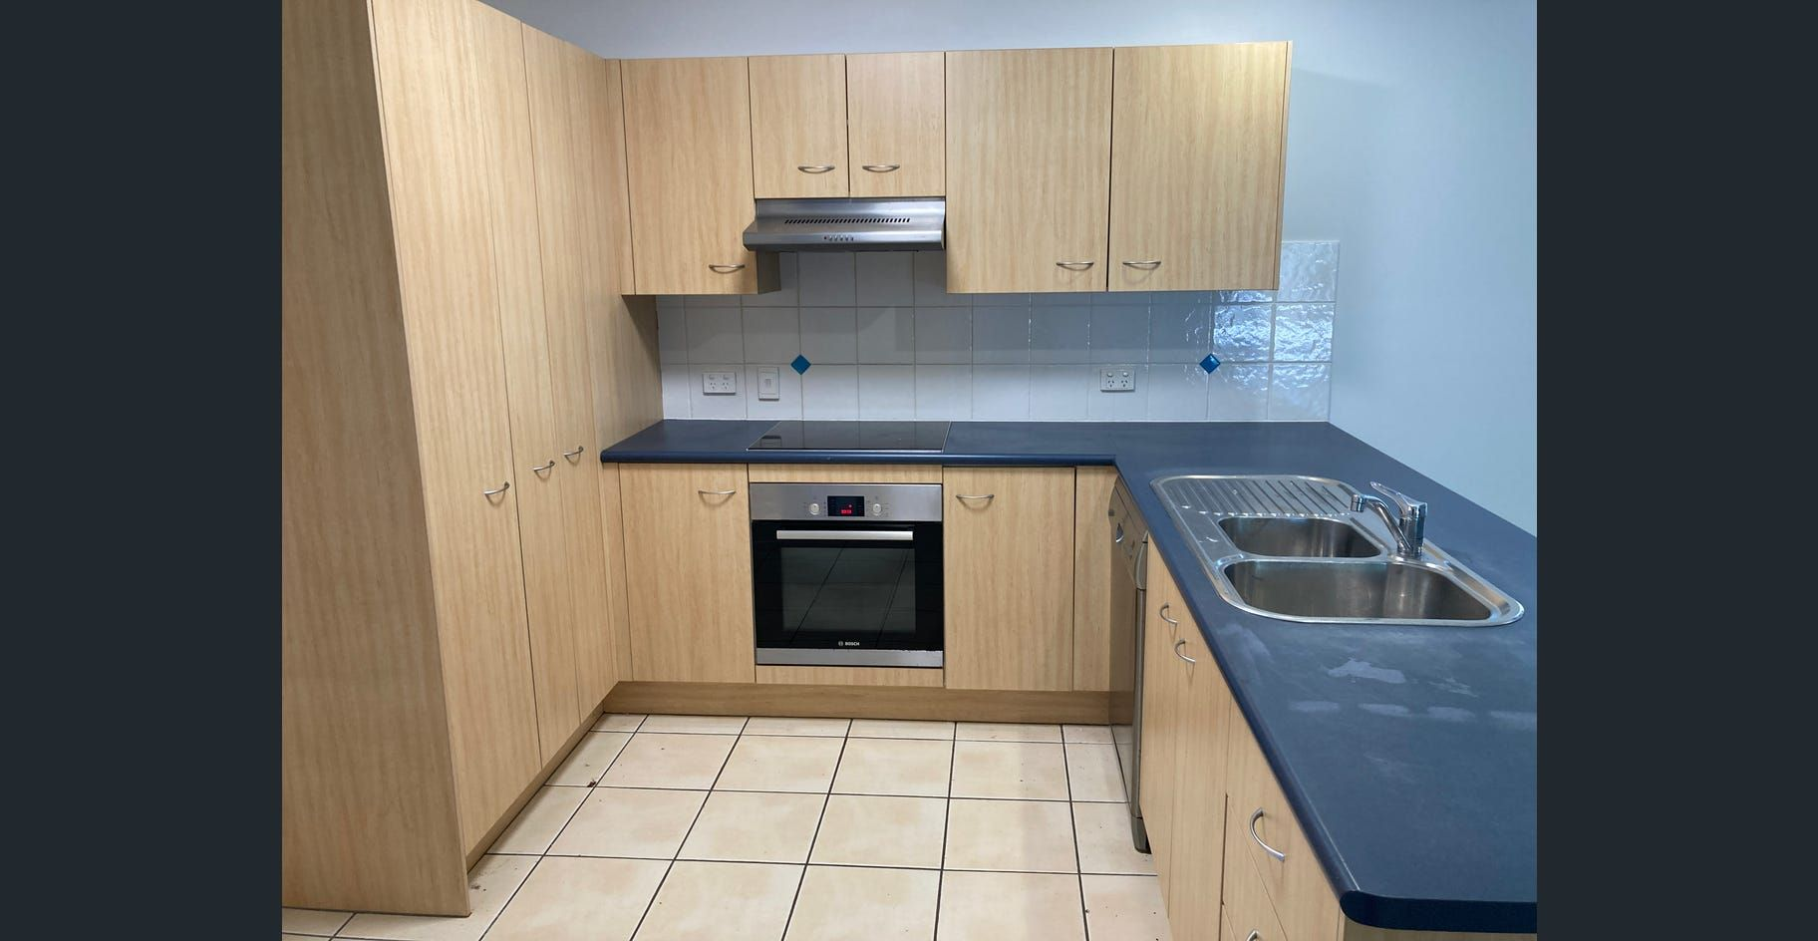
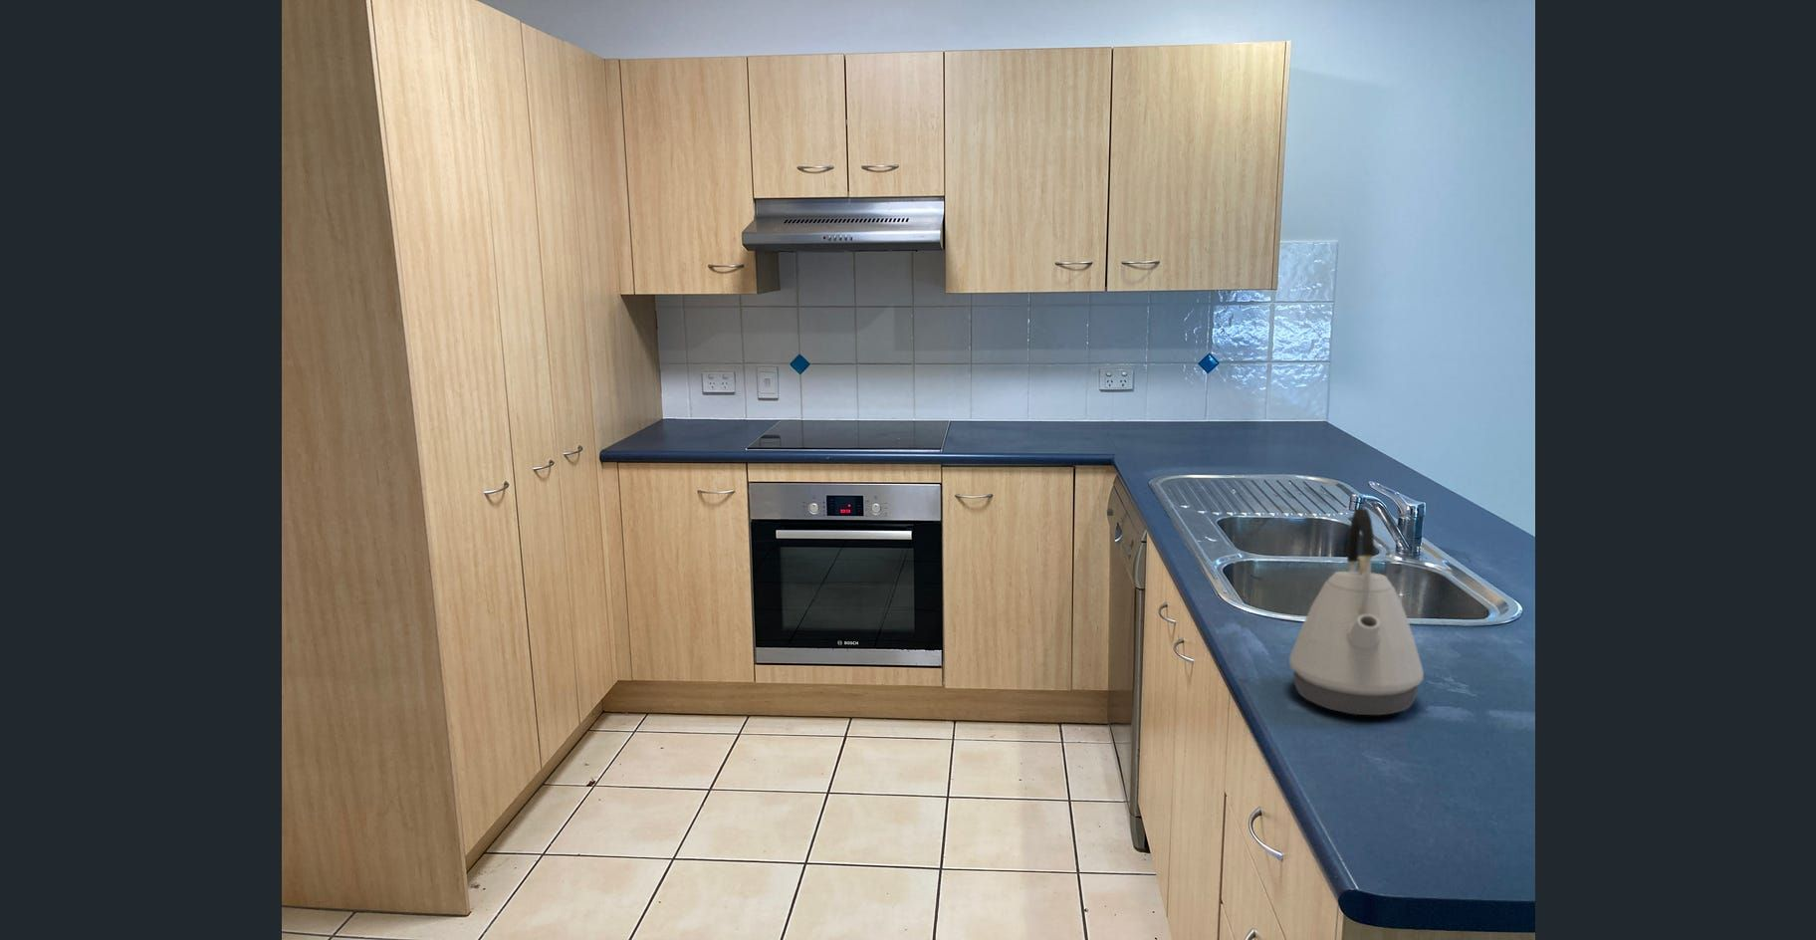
+ kettle (1358, 605)
